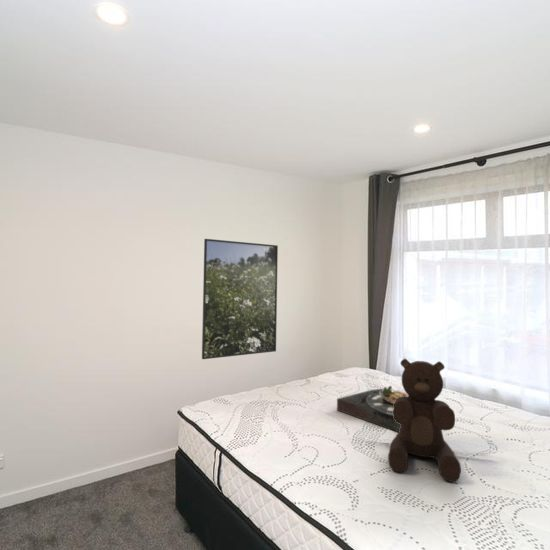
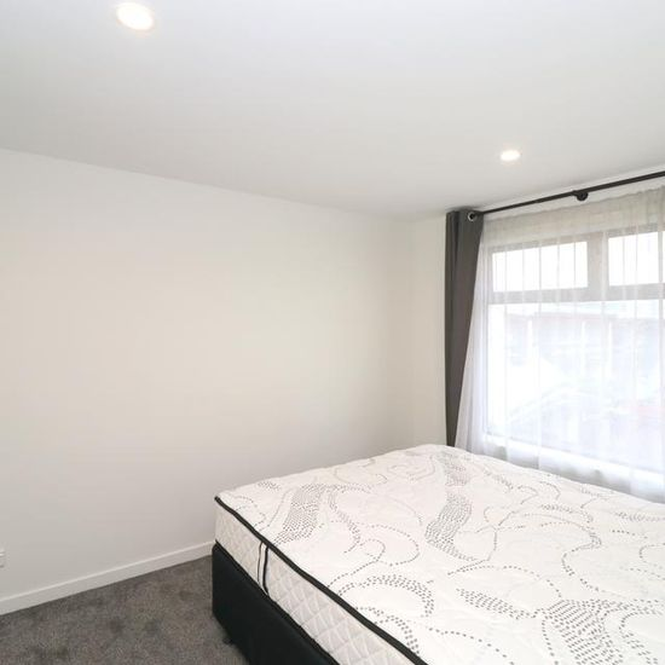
- serving tray (394, 400)
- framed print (242, 298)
- teddy bear (422, 412)
